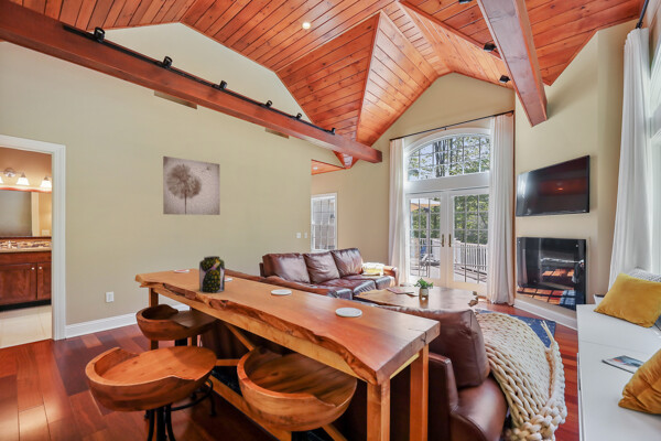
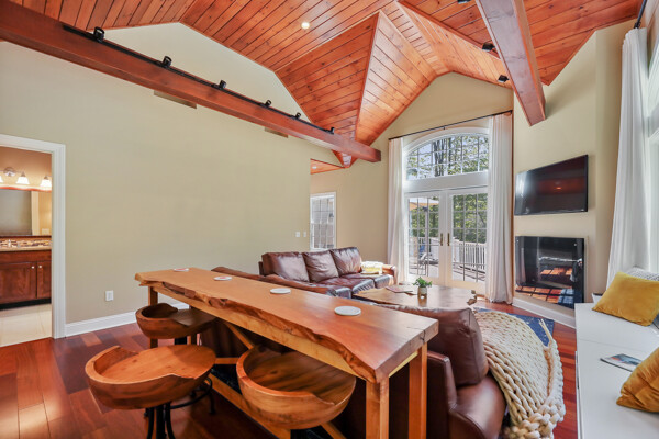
- wall art (193, 187)
- jar (212, 273)
